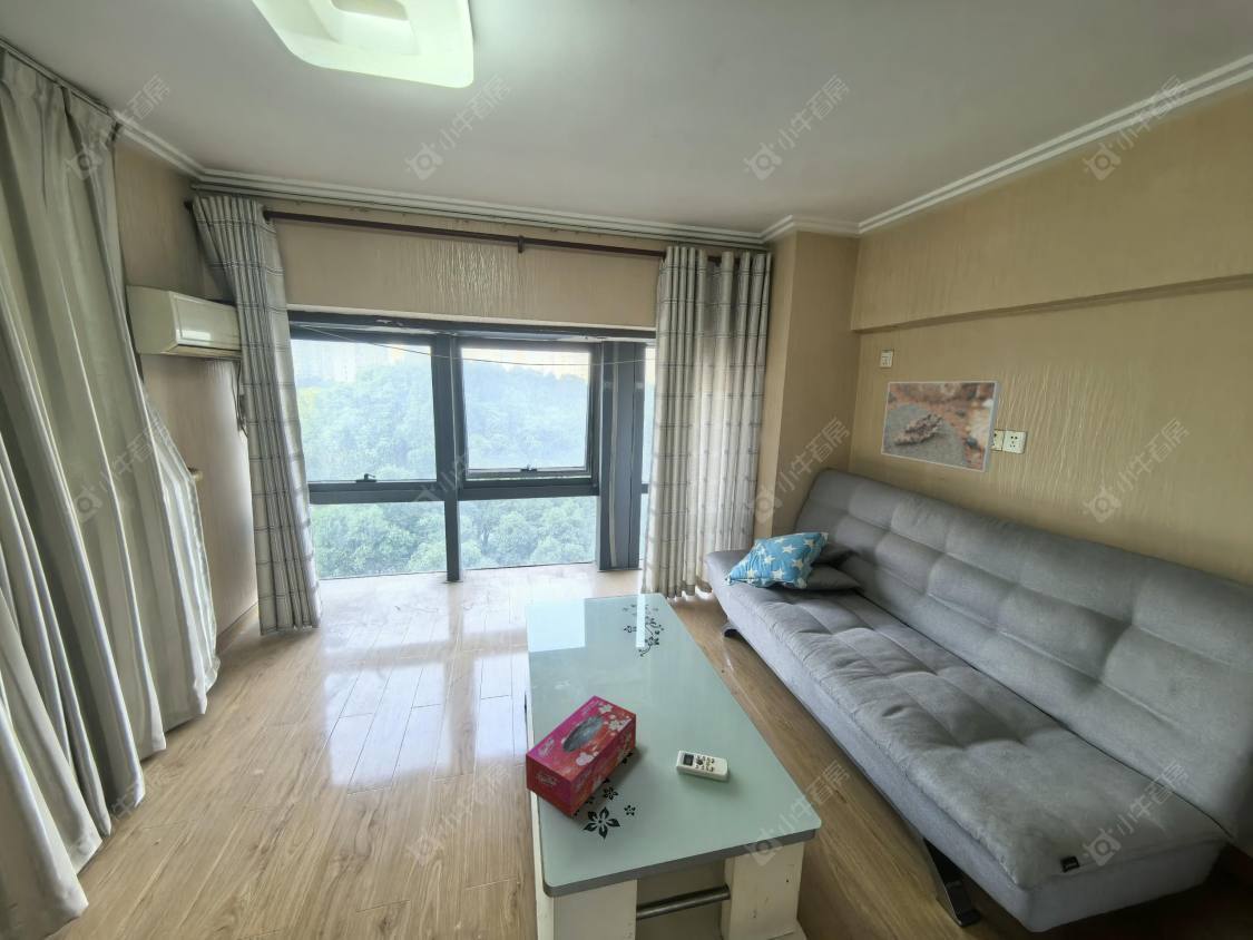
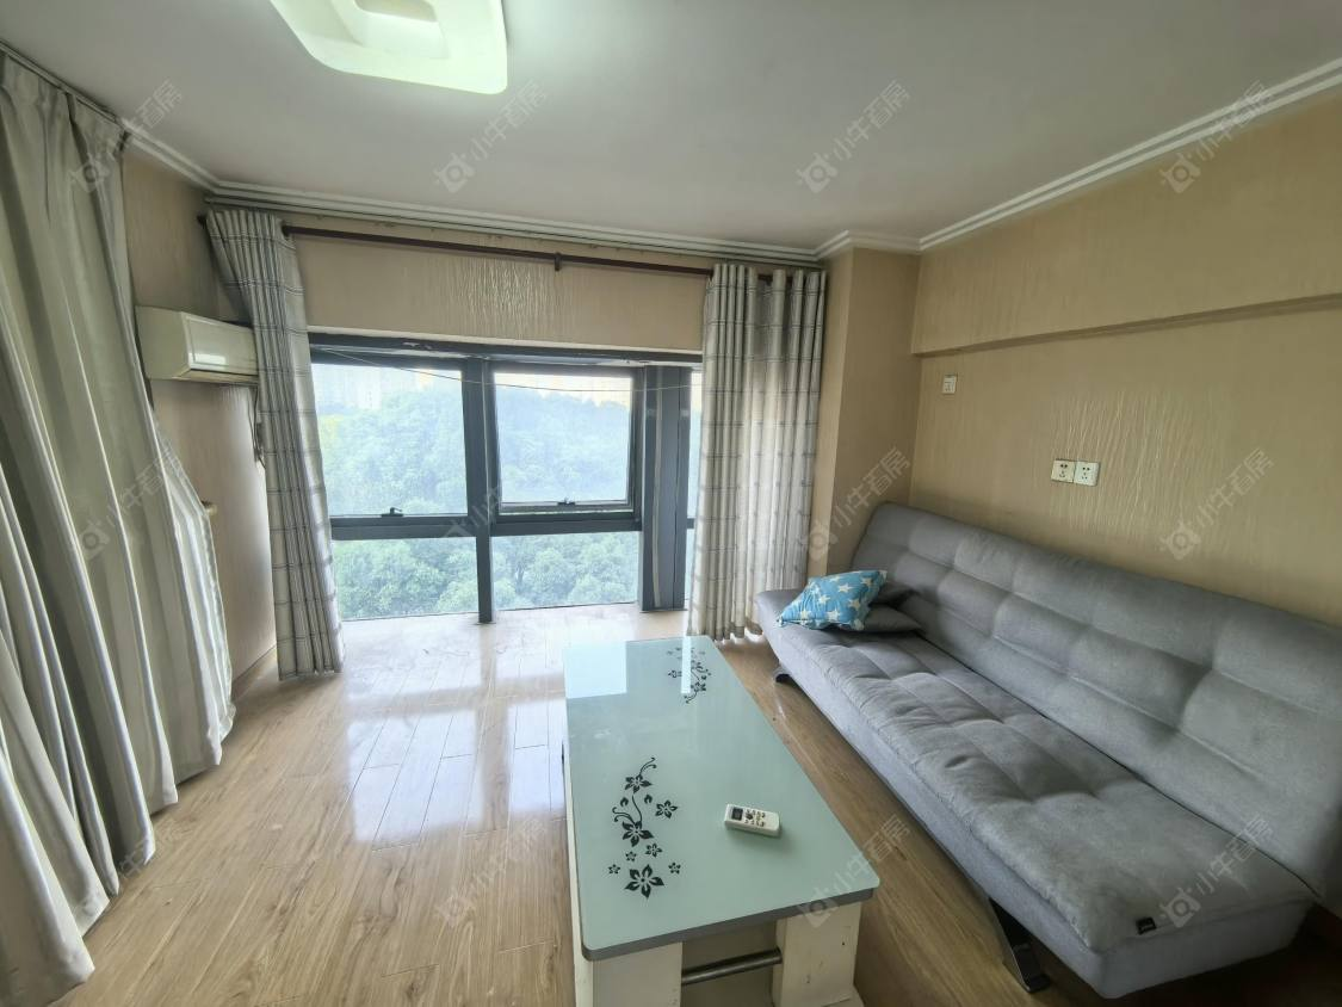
- tissue box (584, 748)
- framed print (933, 422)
